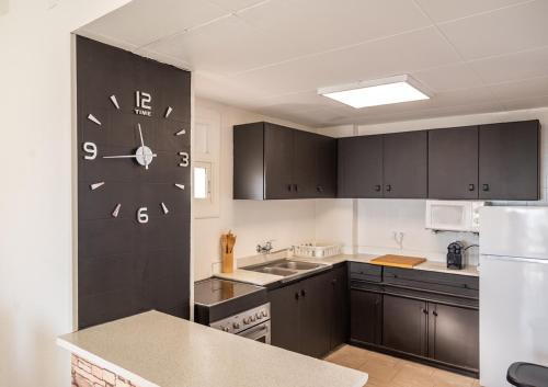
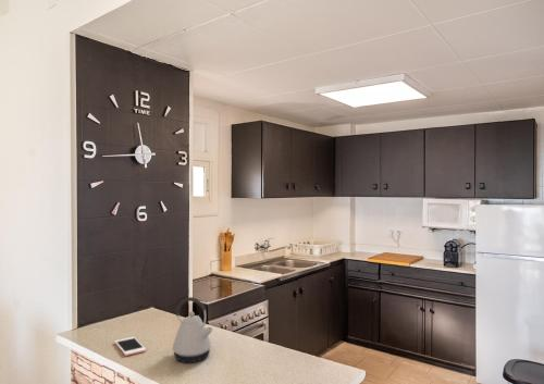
+ kettle (193, 326)
+ cell phone (129, 345)
